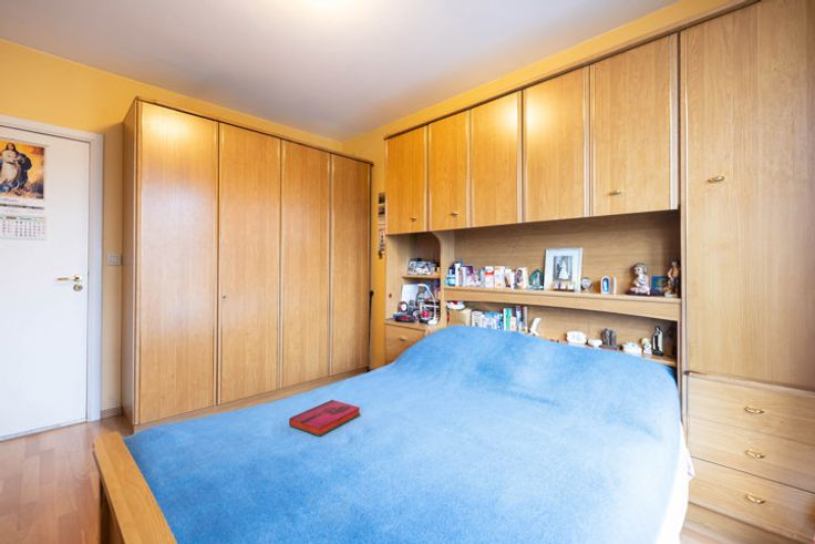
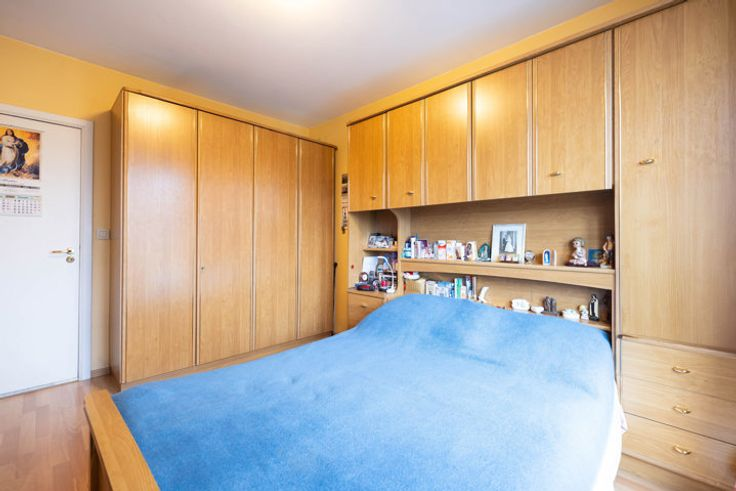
- hardback book (326, 415)
